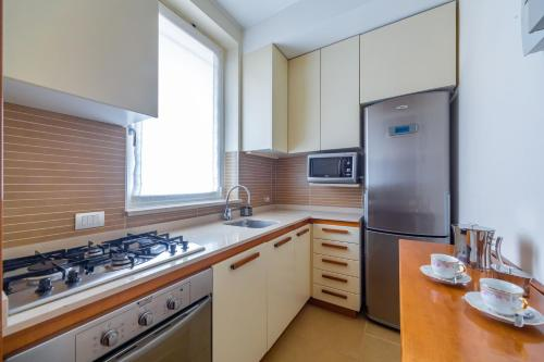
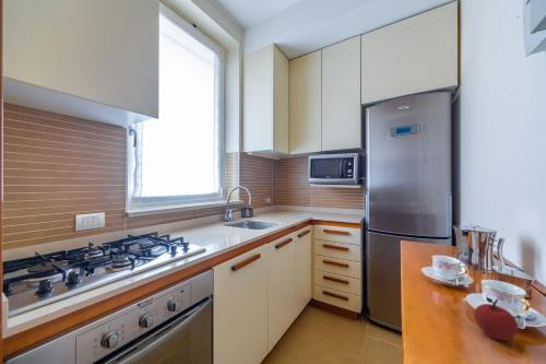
+ apple (495, 317)
